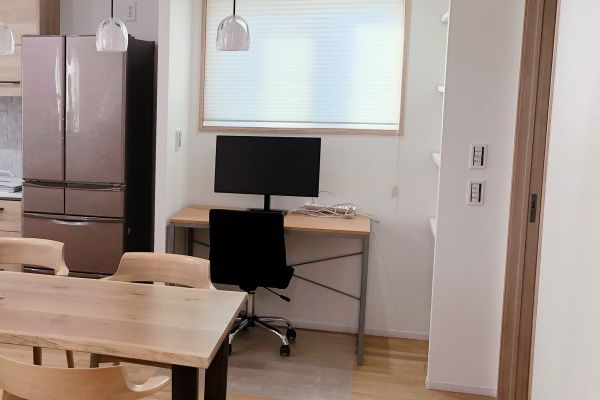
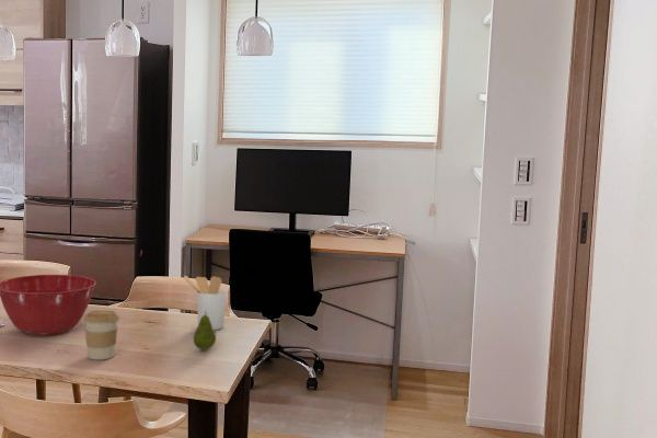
+ utensil holder (204, 300)
+ coffee cup (101, 333)
+ fruit (205, 330)
+ mixing bowl (47, 306)
